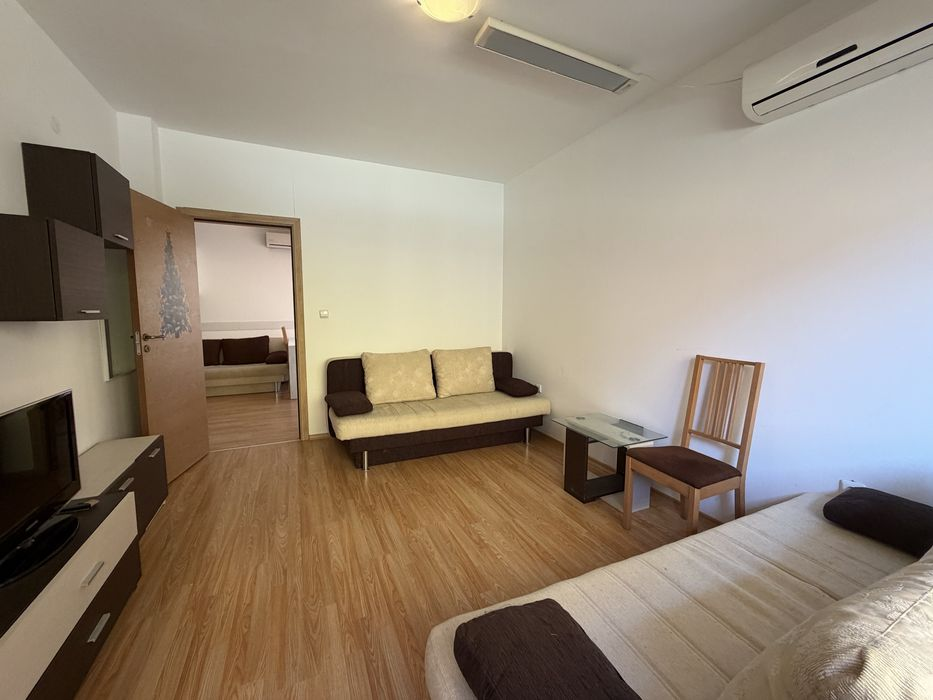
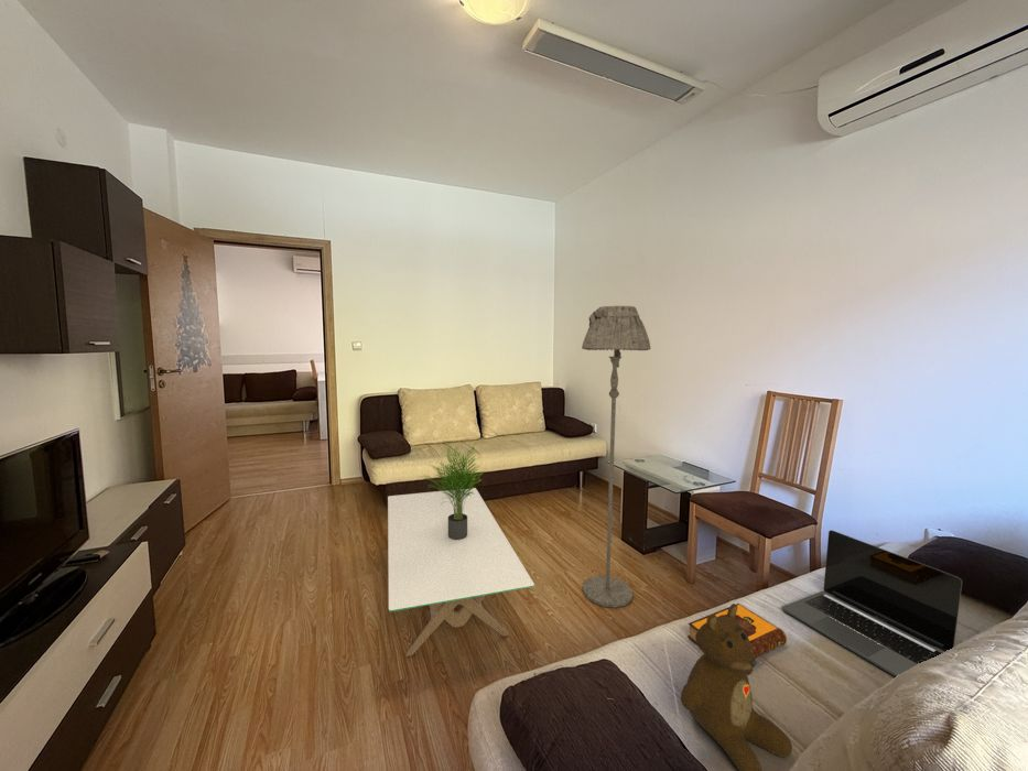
+ floor lamp (612, 454)
+ laptop (863, 596)
+ potted plant (452, 488)
+ hardback book (743, 629)
+ teddy bear (736, 680)
+ coffee table (445, 560)
